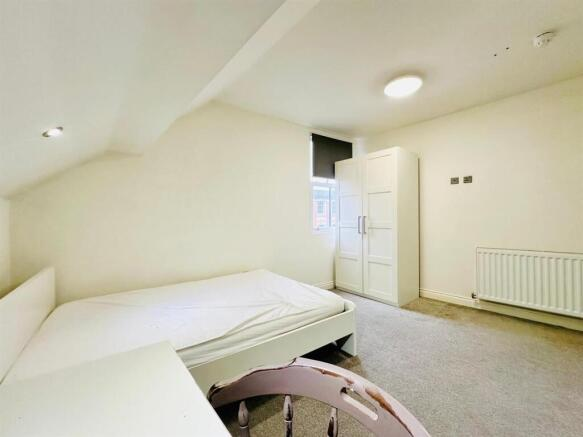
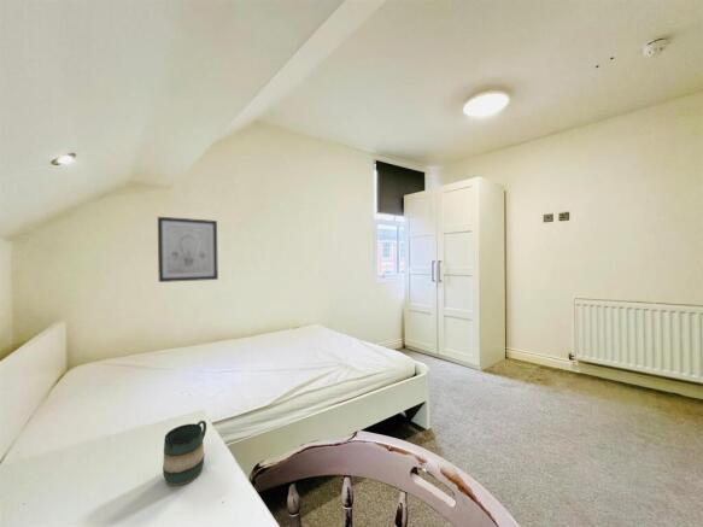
+ wall art (188, 250)
+ mug (189, 447)
